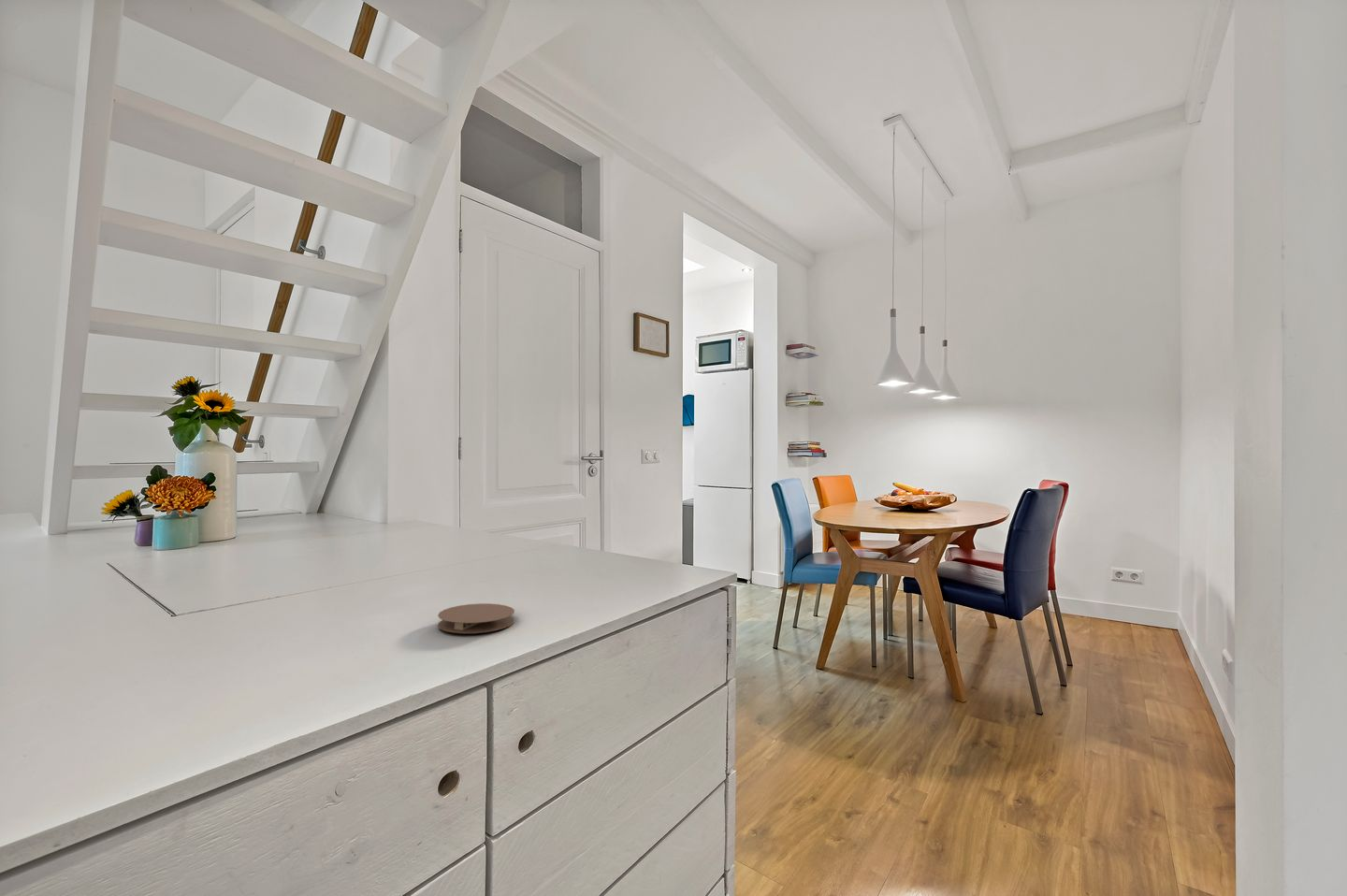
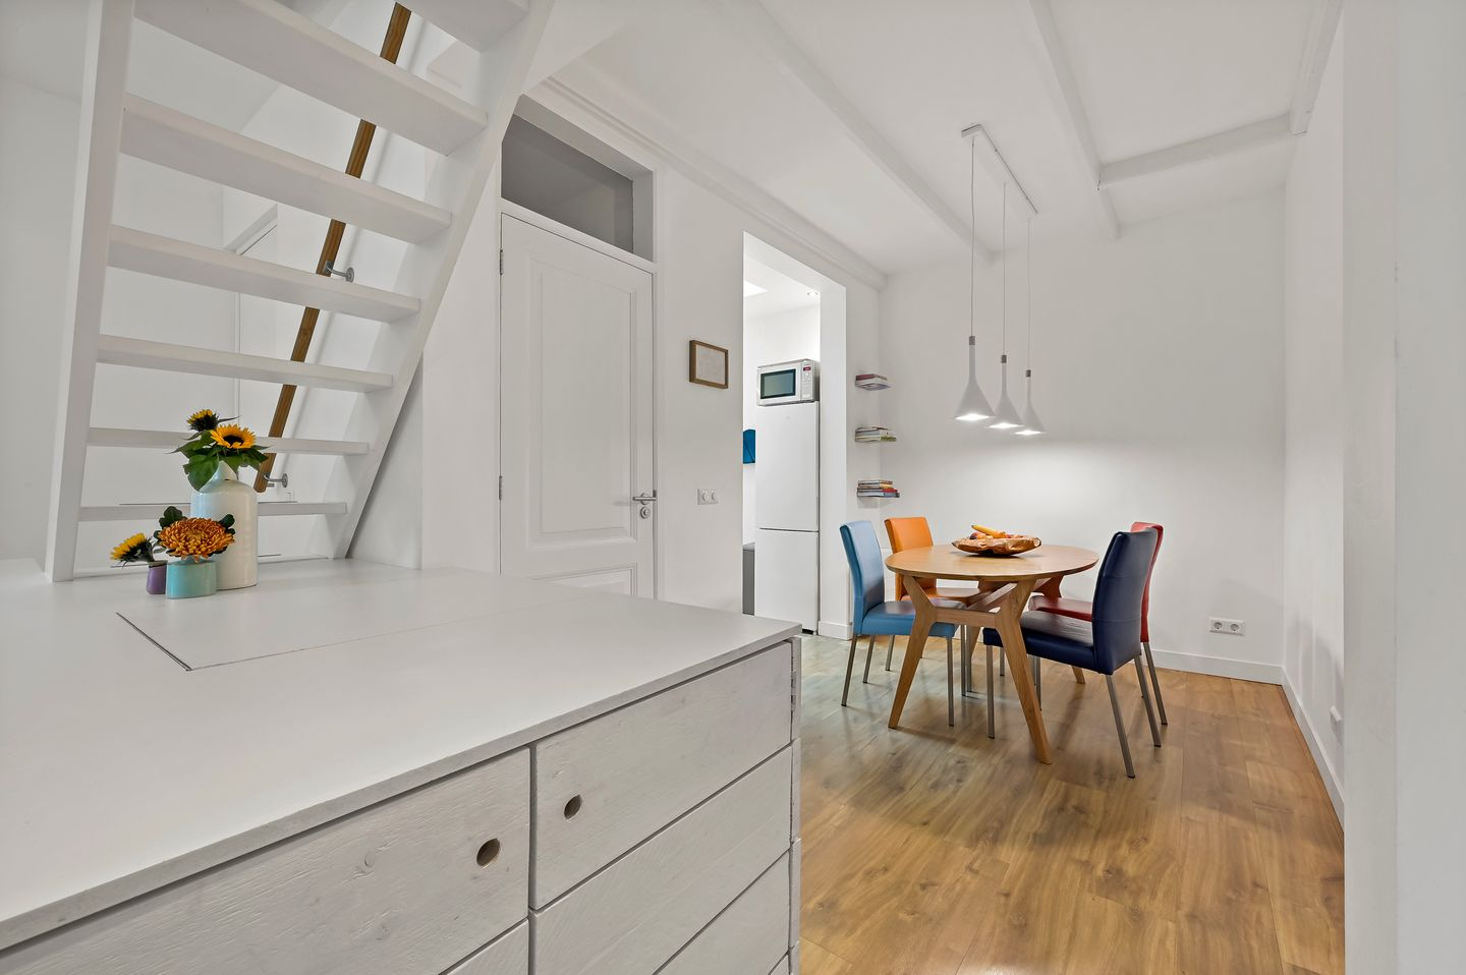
- coaster (476, 617)
